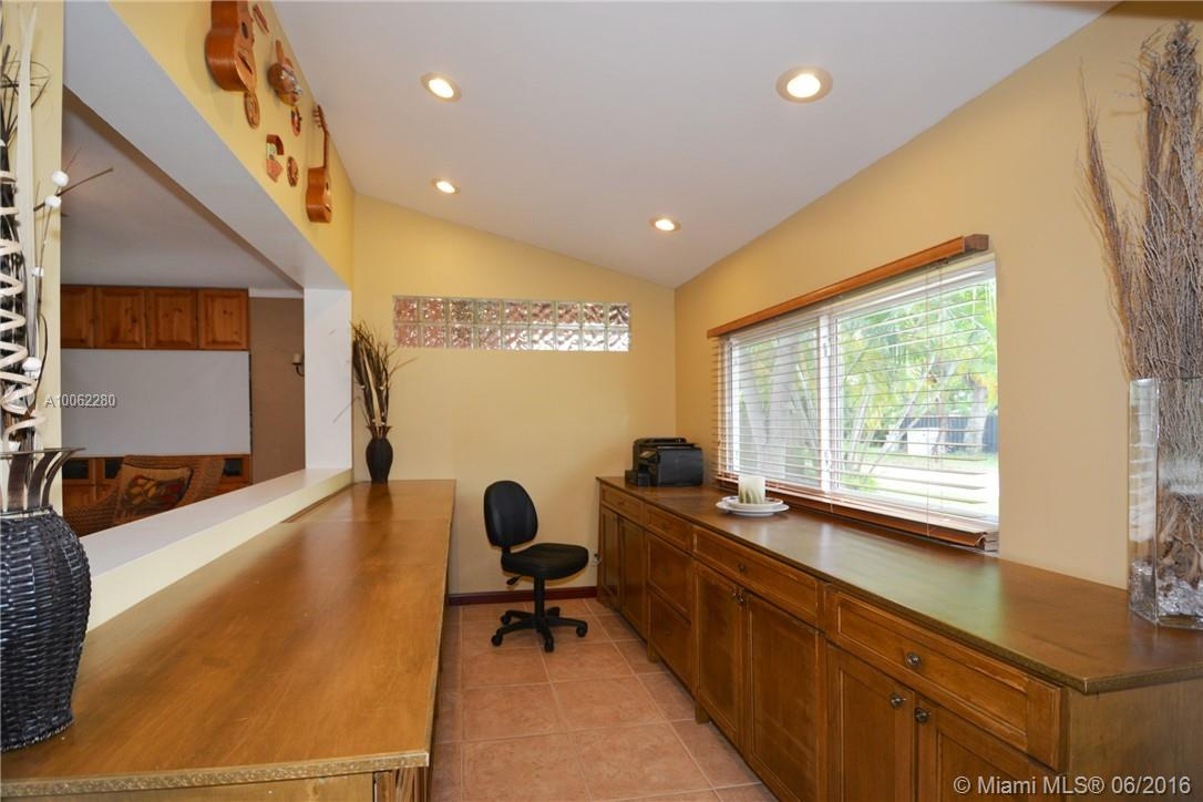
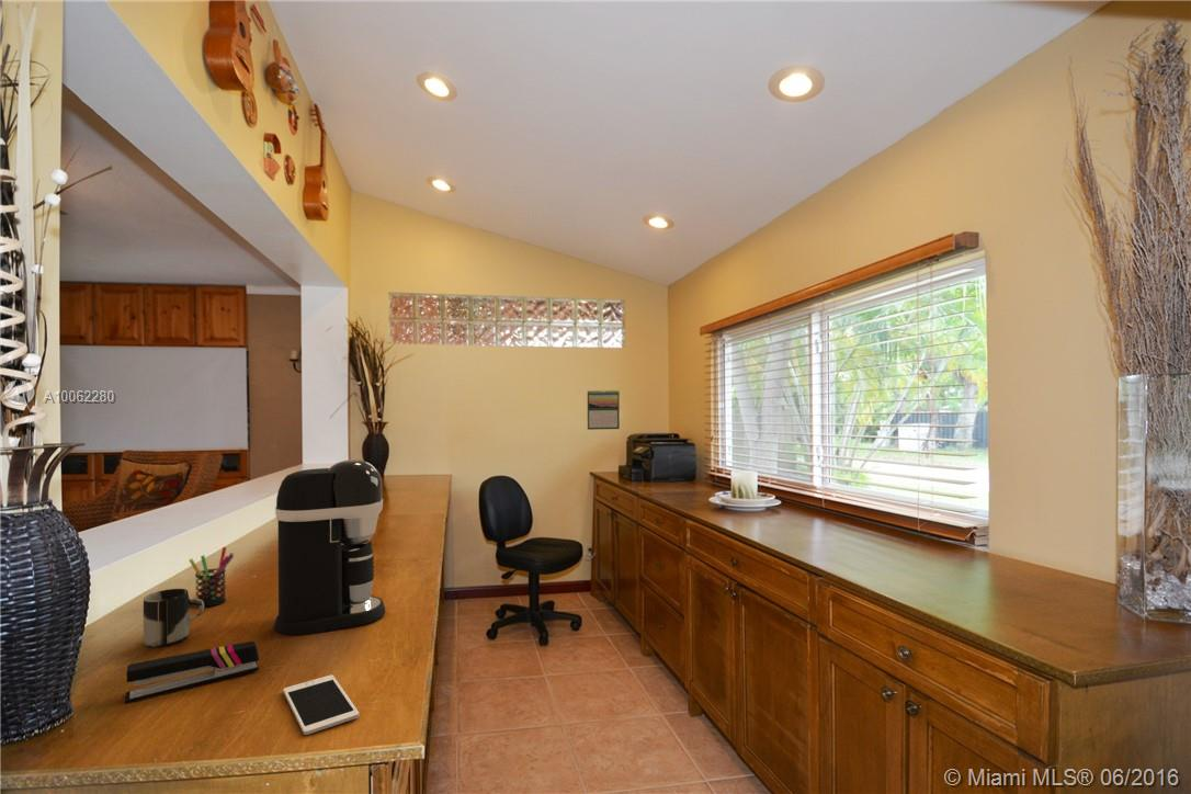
+ calendar (603, 409)
+ coffee maker (331, 540)
+ cell phone (319, 702)
+ stapler (195, 667)
+ pen holder (211, 575)
+ cup (174, 615)
